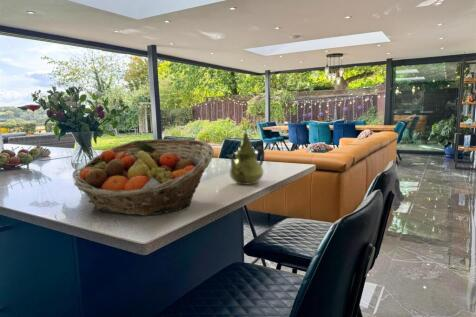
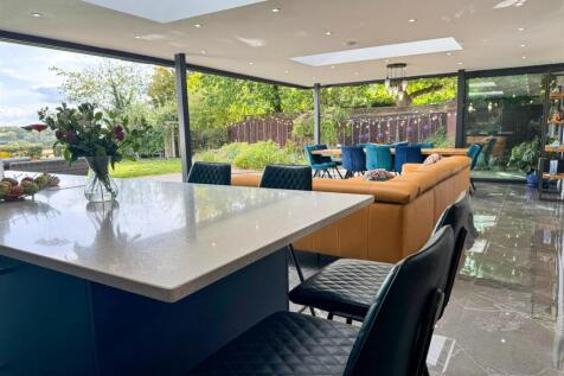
- teapot (247, 155)
- fruit basket (145, 172)
